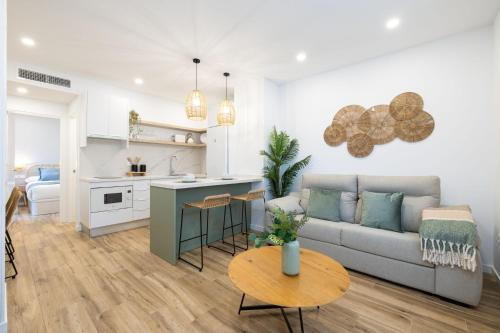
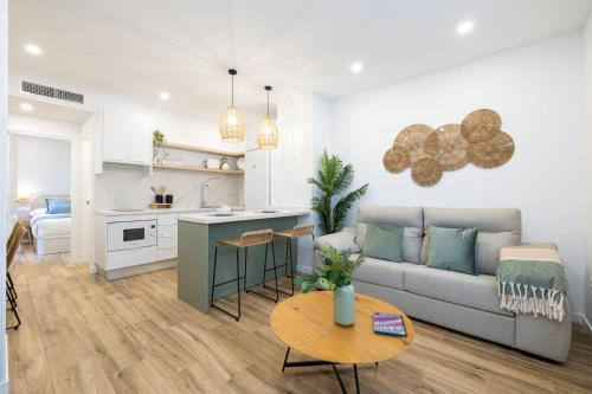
+ video game case (388, 323)
